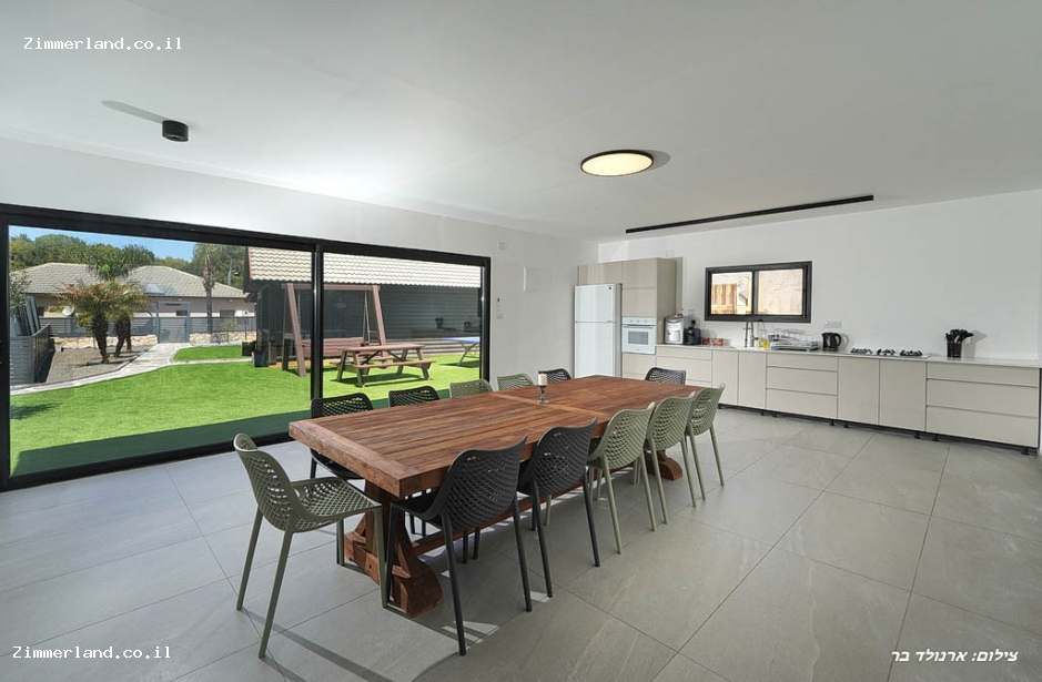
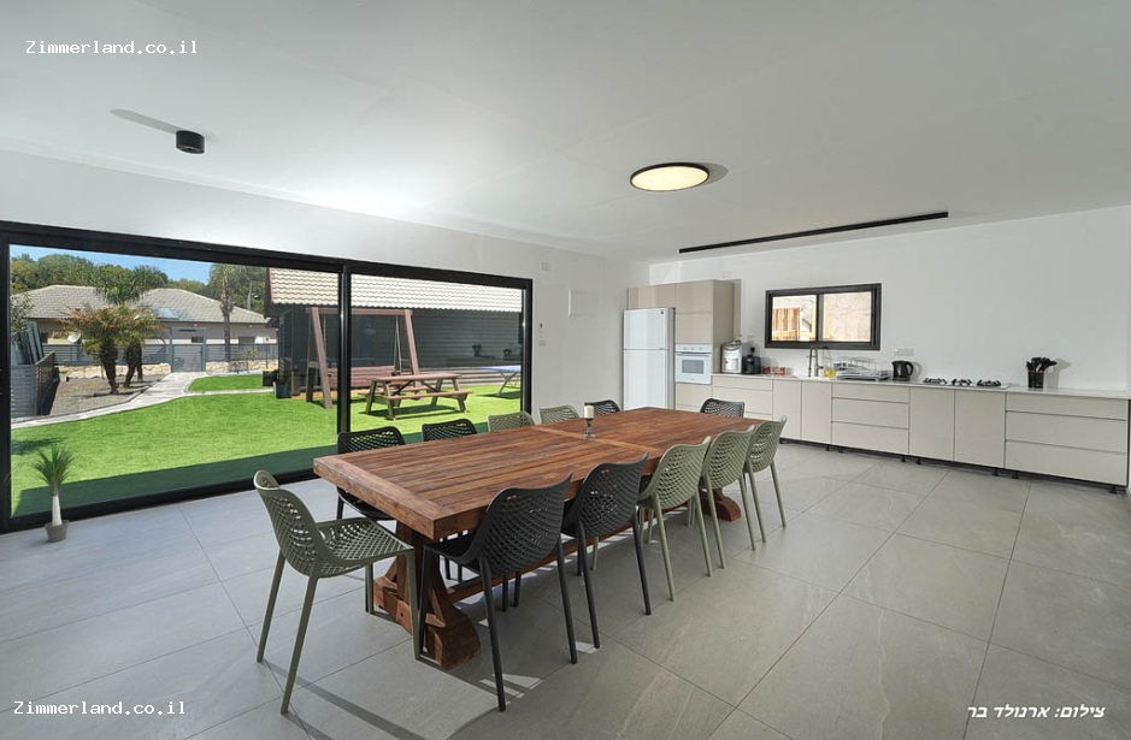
+ potted plant (54, 486)
